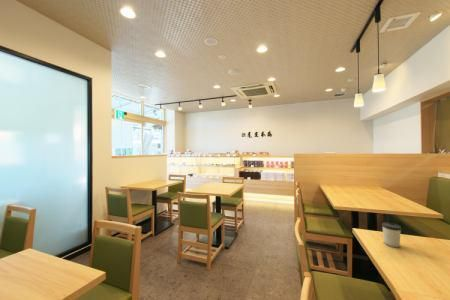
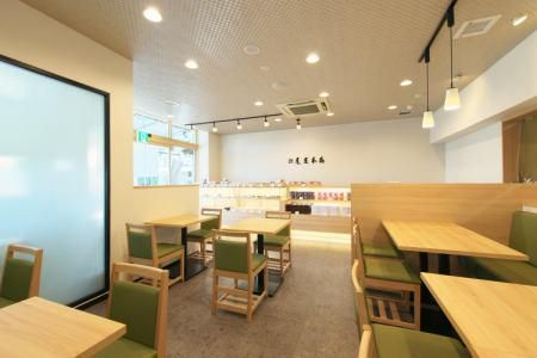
- cup (391, 234)
